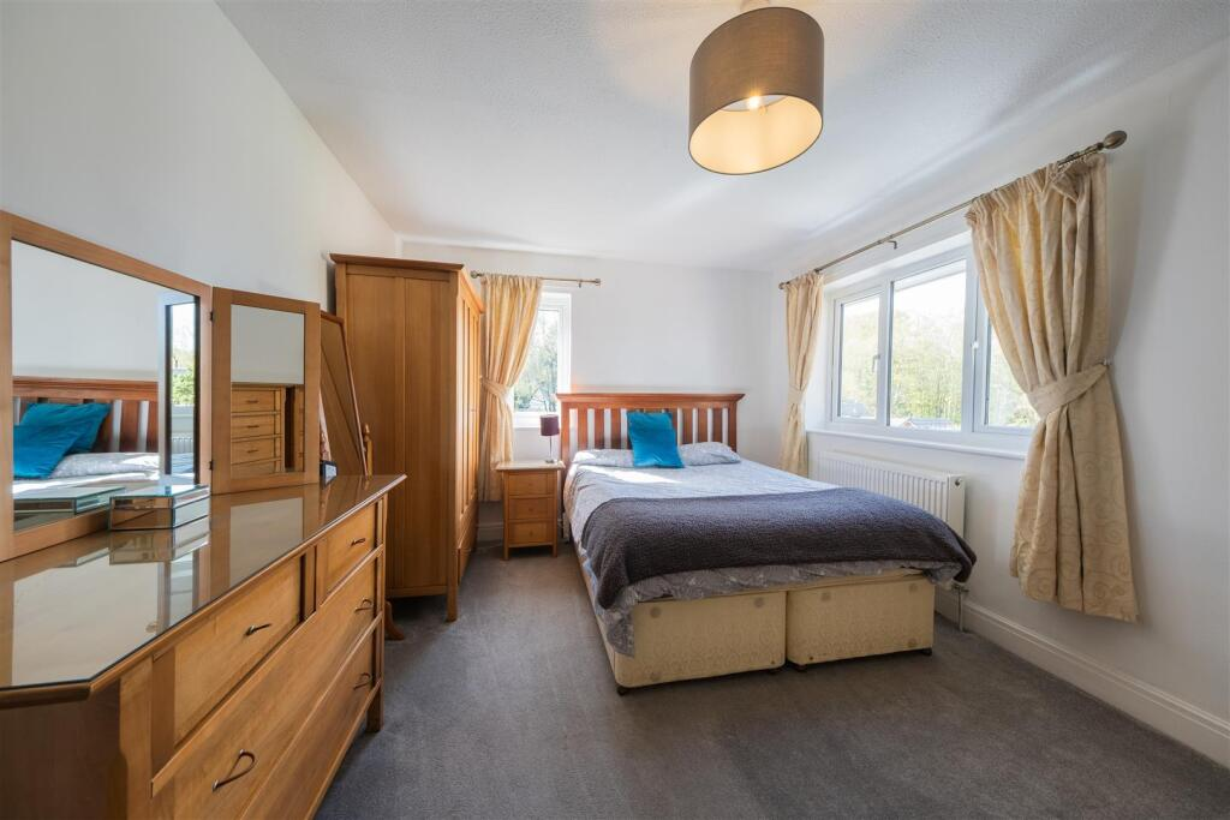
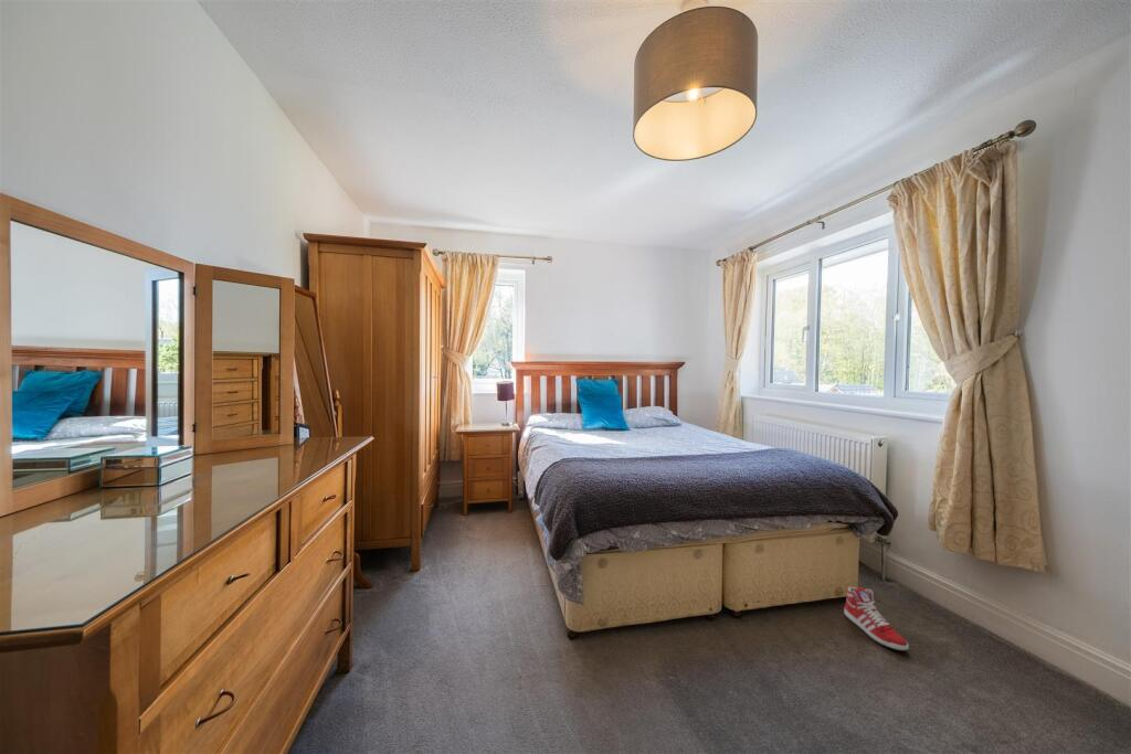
+ sneaker (874, 614)
